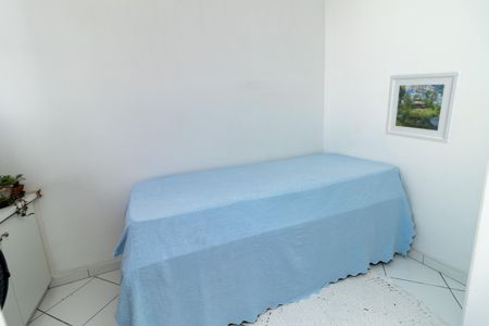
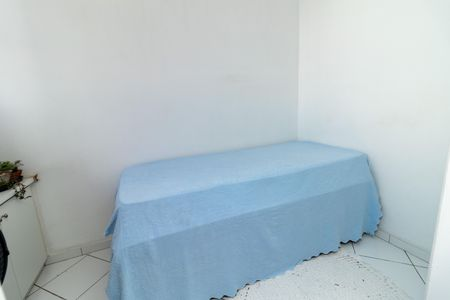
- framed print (417, 106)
